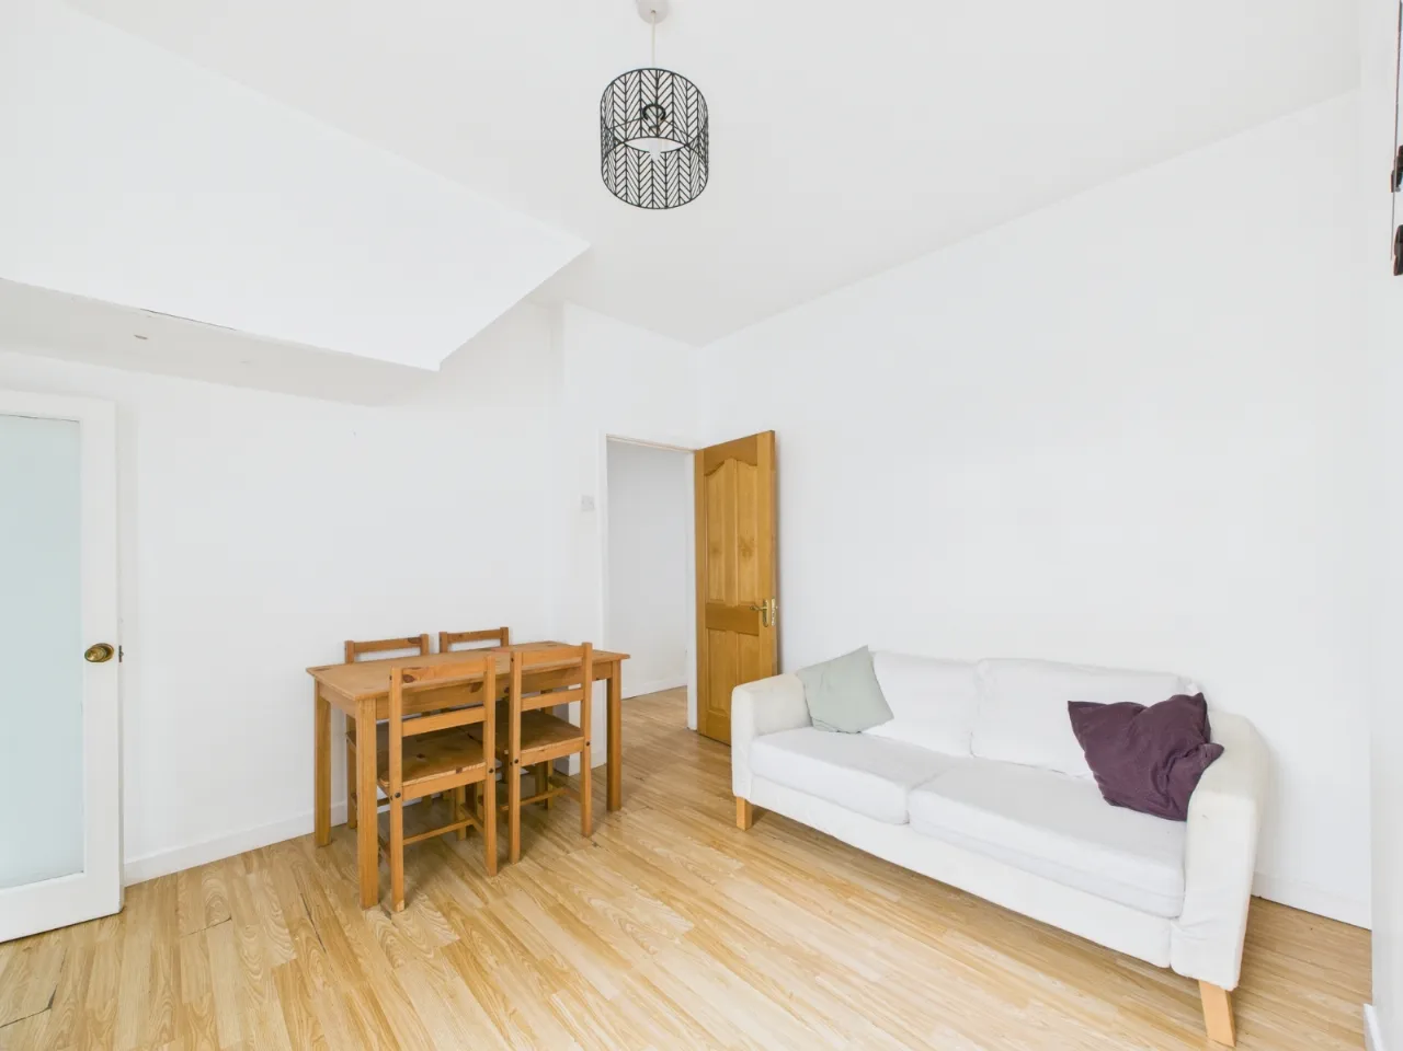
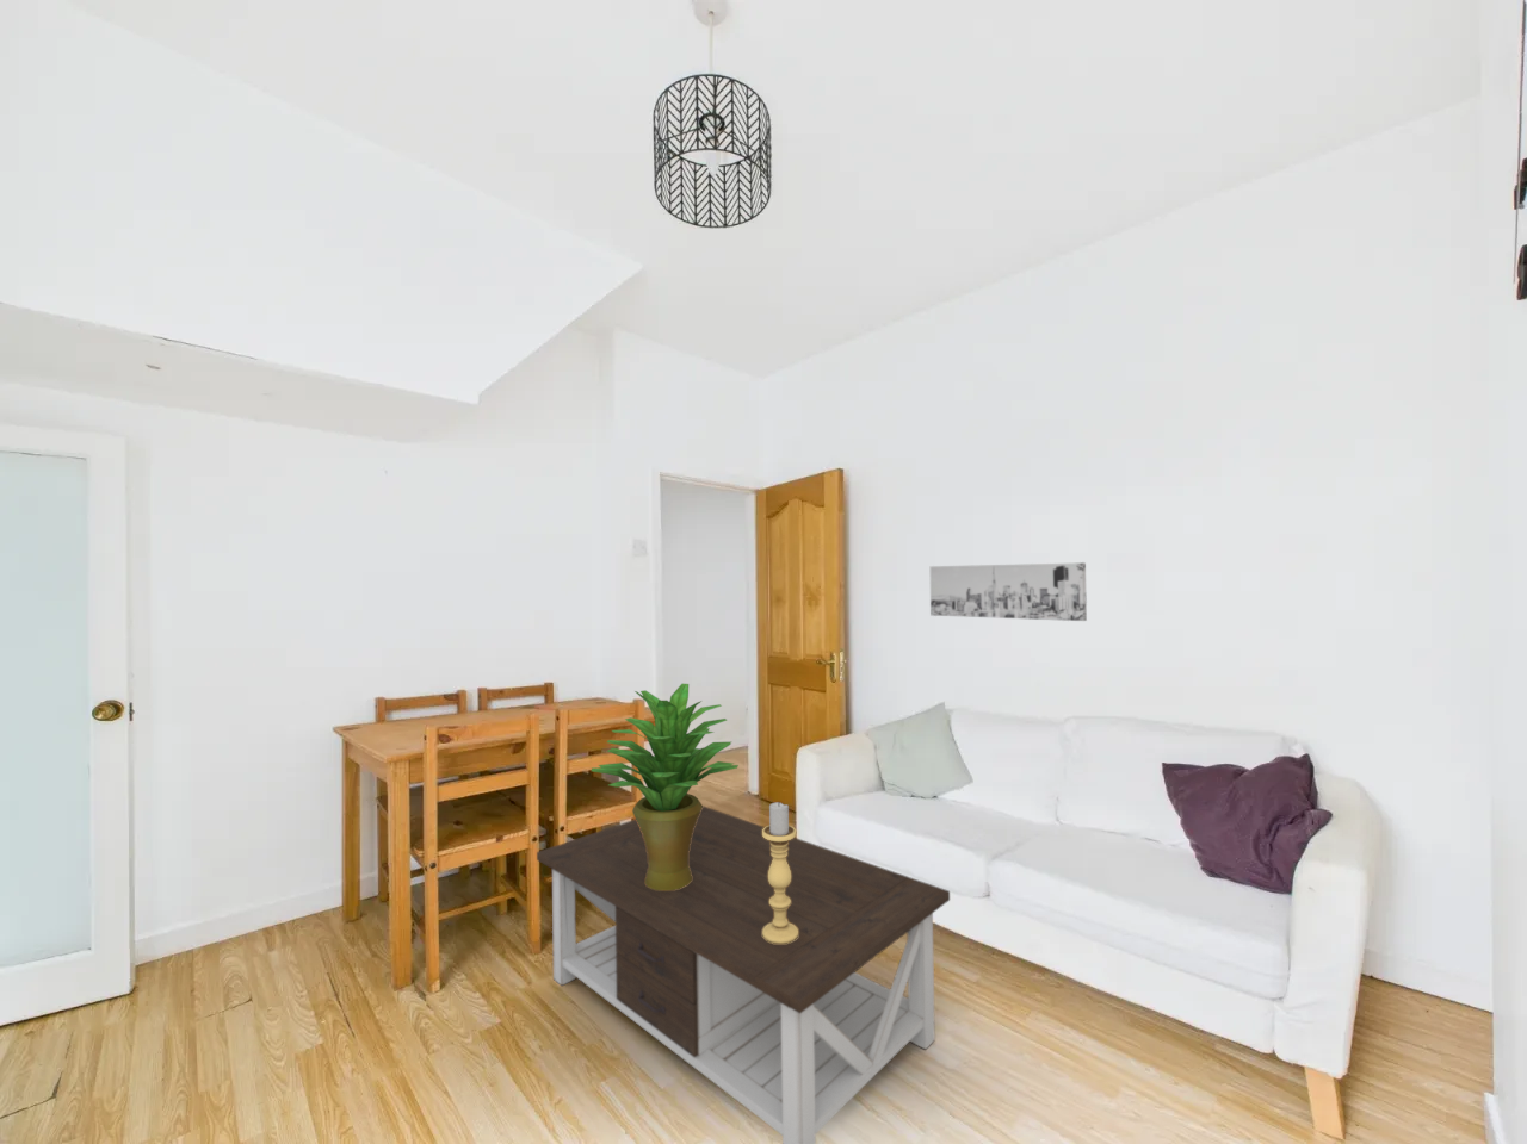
+ potted plant (669, 783)
+ coffee table (727, 937)
+ wall art (1000, 591)
+ candle holder (779, 866)
